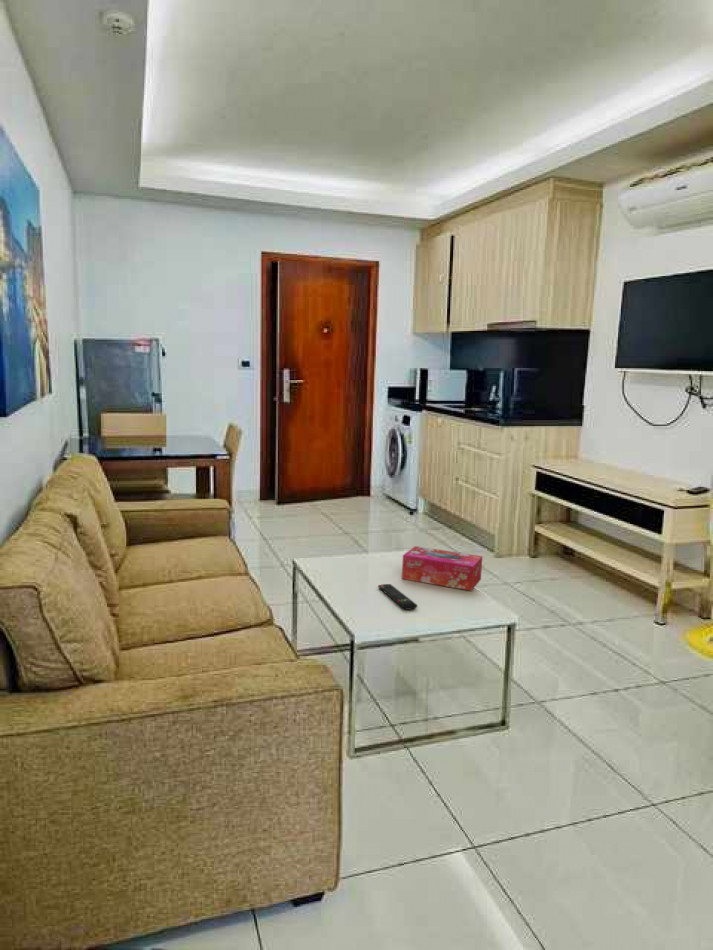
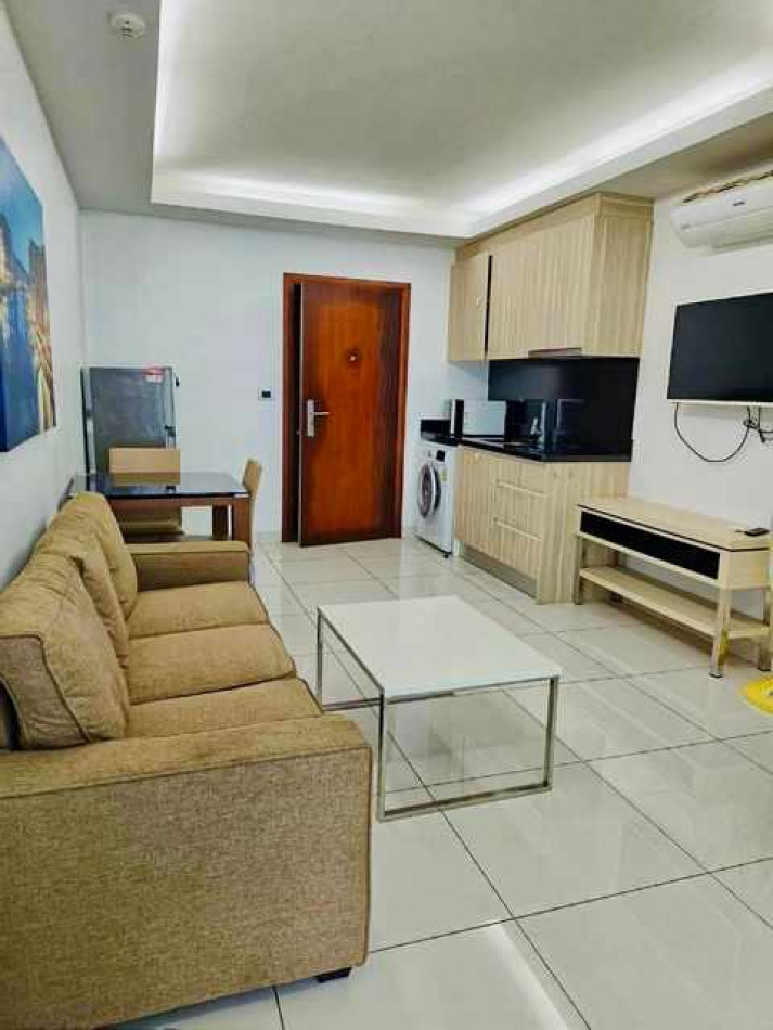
- tissue box (442, 567)
- remote control (396, 596)
